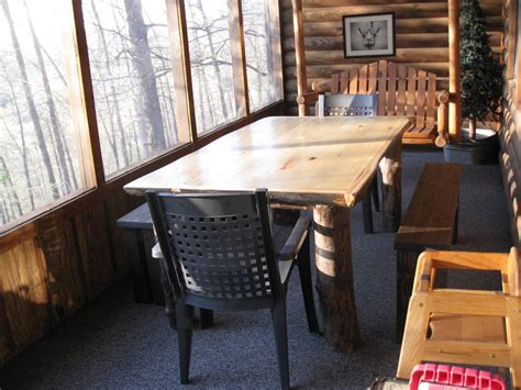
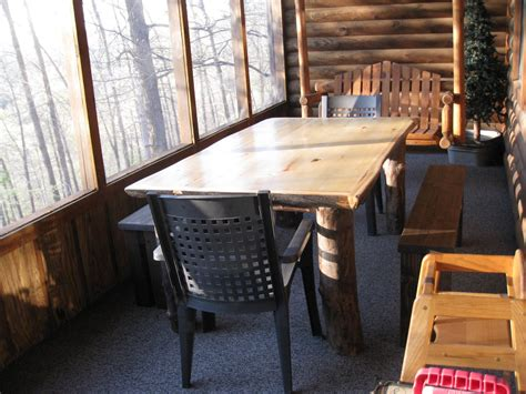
- wall art (368, 35)
